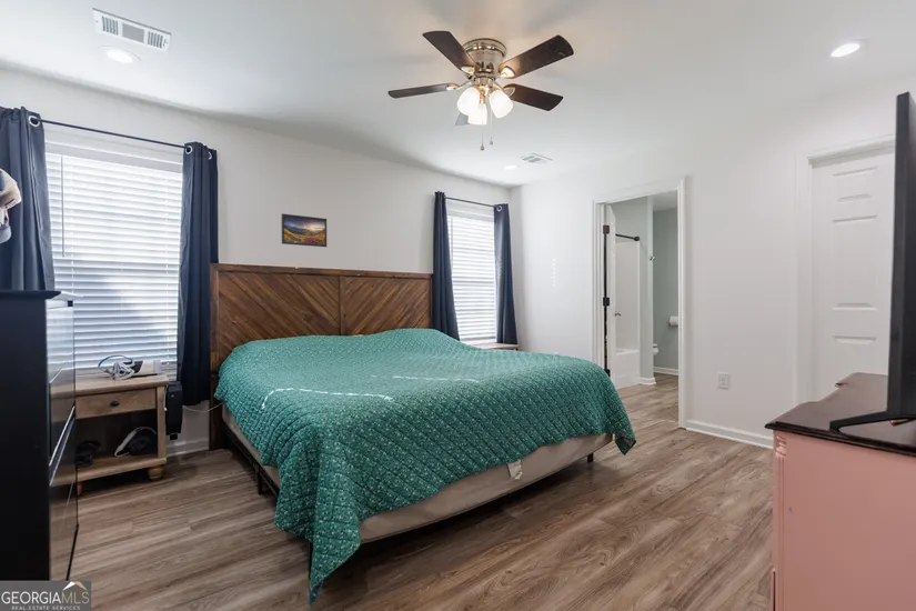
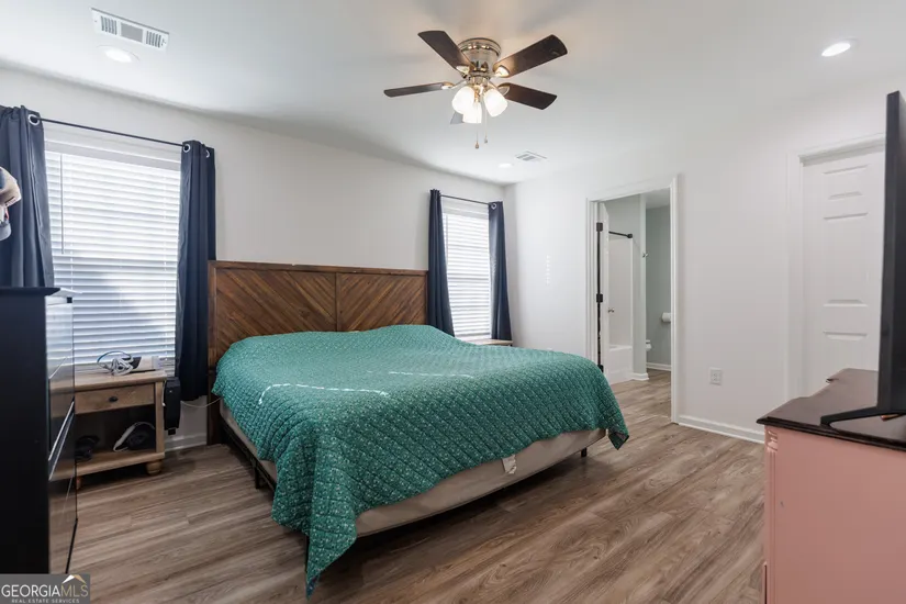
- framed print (304, 230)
